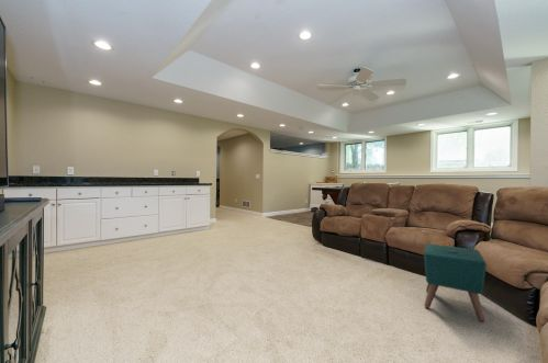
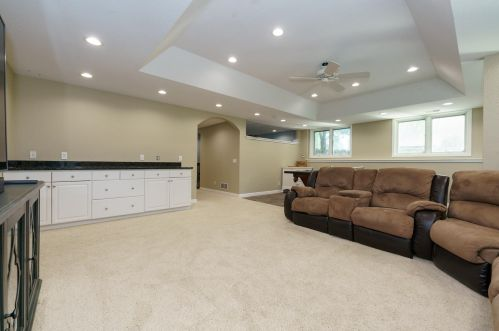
- ottoman (451, 277)
